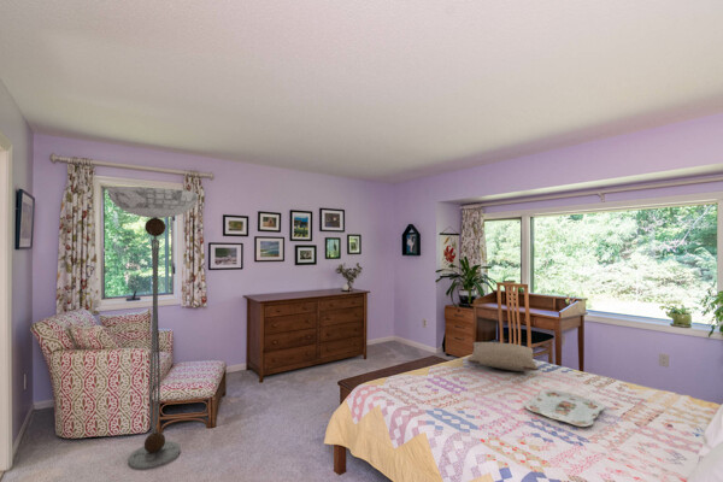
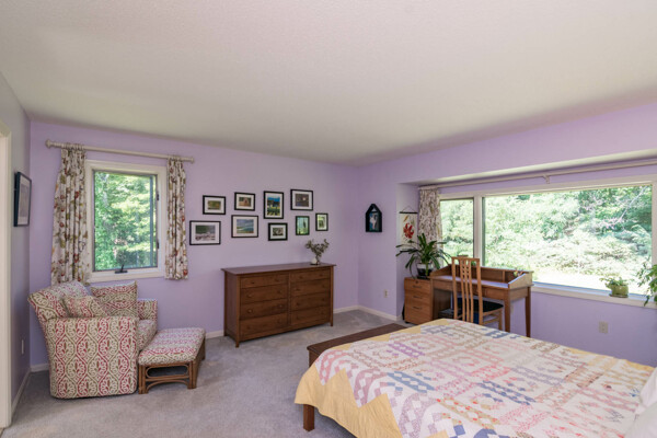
- floor lamp (154, 324)
- serving tray (564, 406)
- pillow (501, 355)
